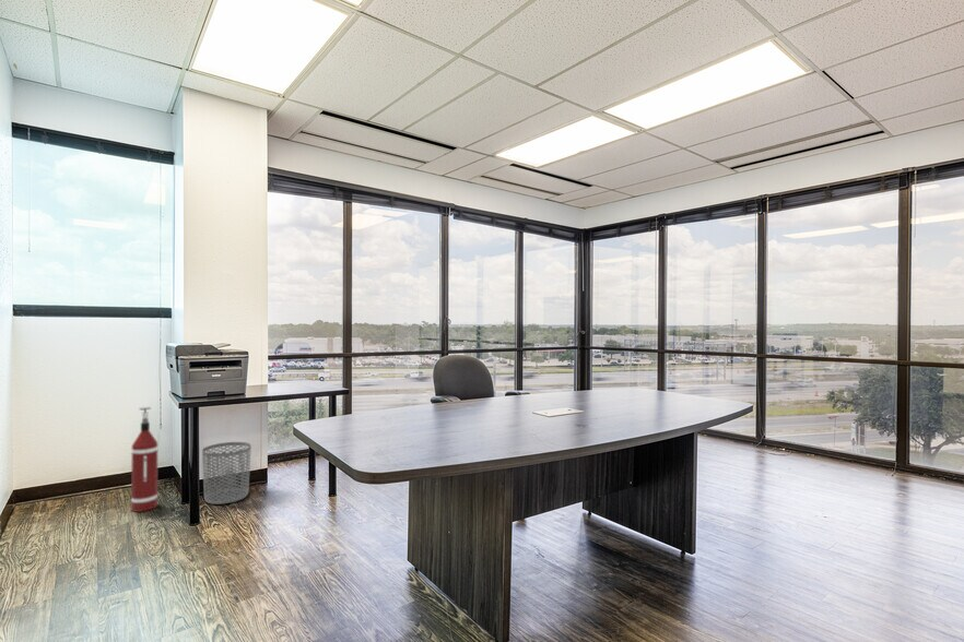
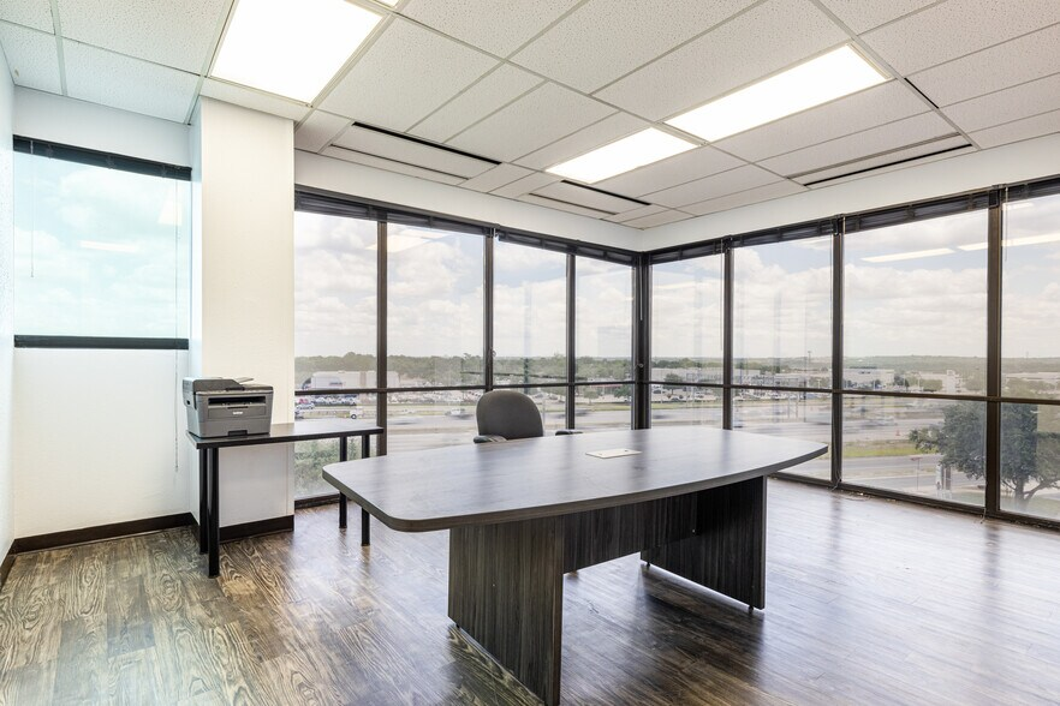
- waste bin (226, 472)
- fire extinguisher (144, 459)
